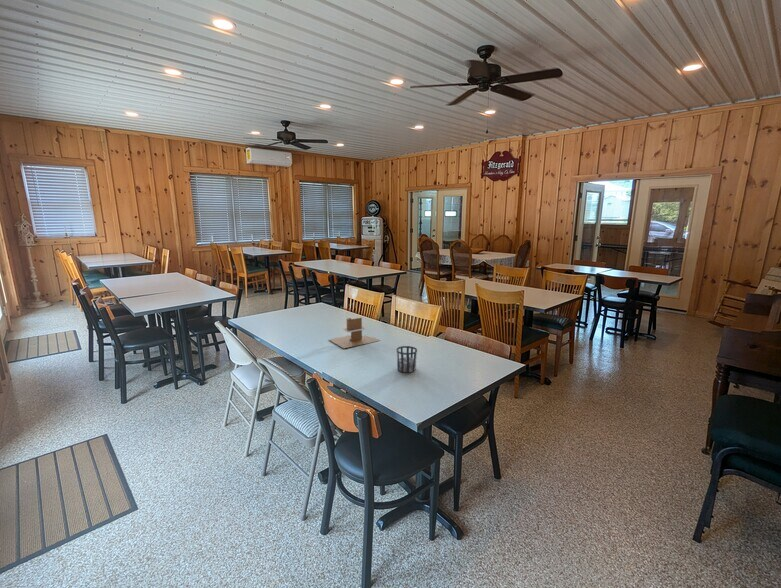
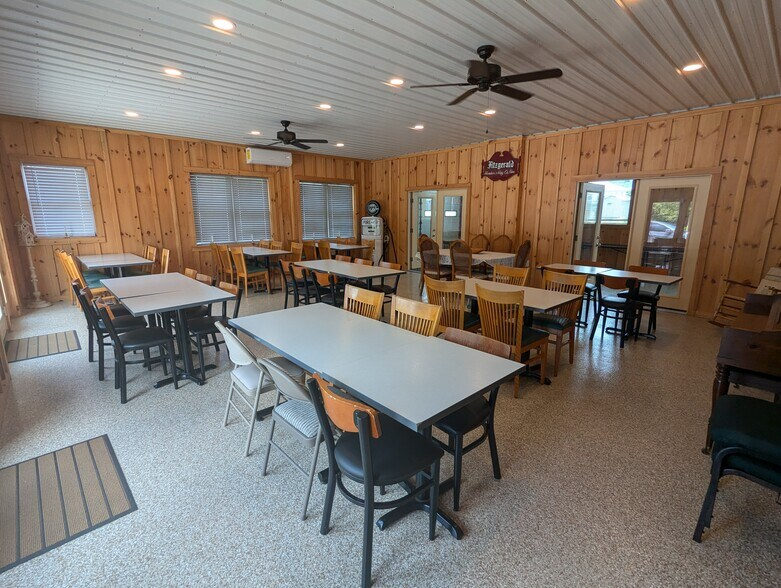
- cup (406, 359)
- napkin holder (354, 329)
